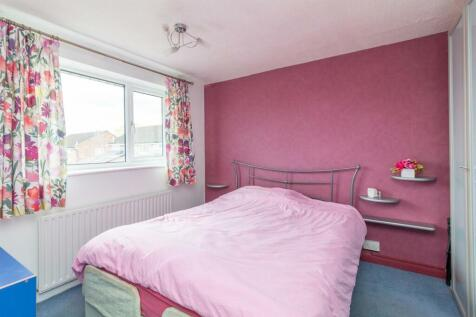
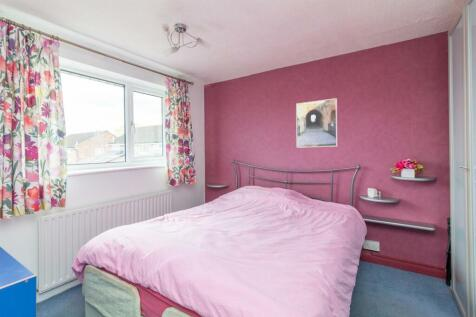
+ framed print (315, 124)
